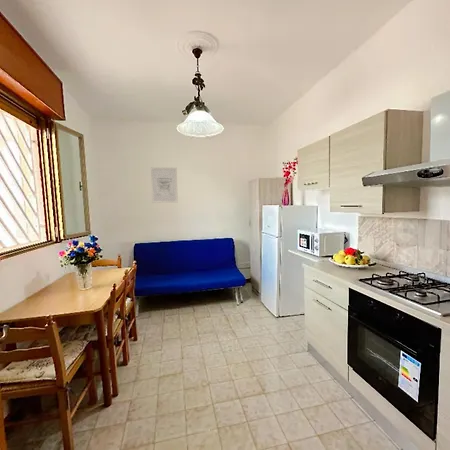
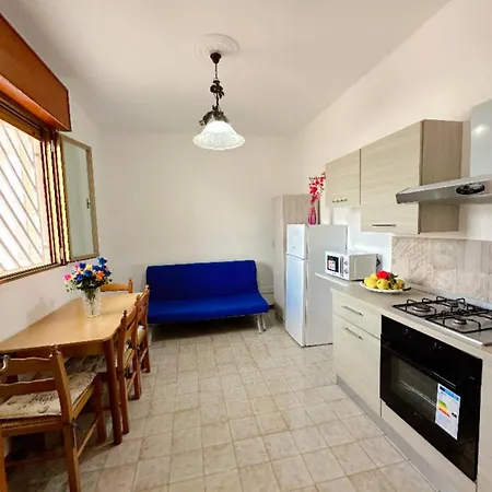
- wall art (164, 185)
